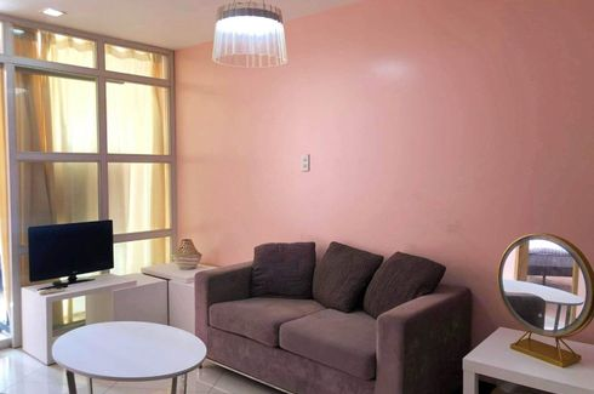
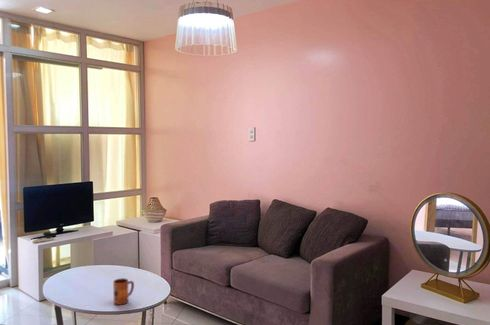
+ mug (124, 290)
